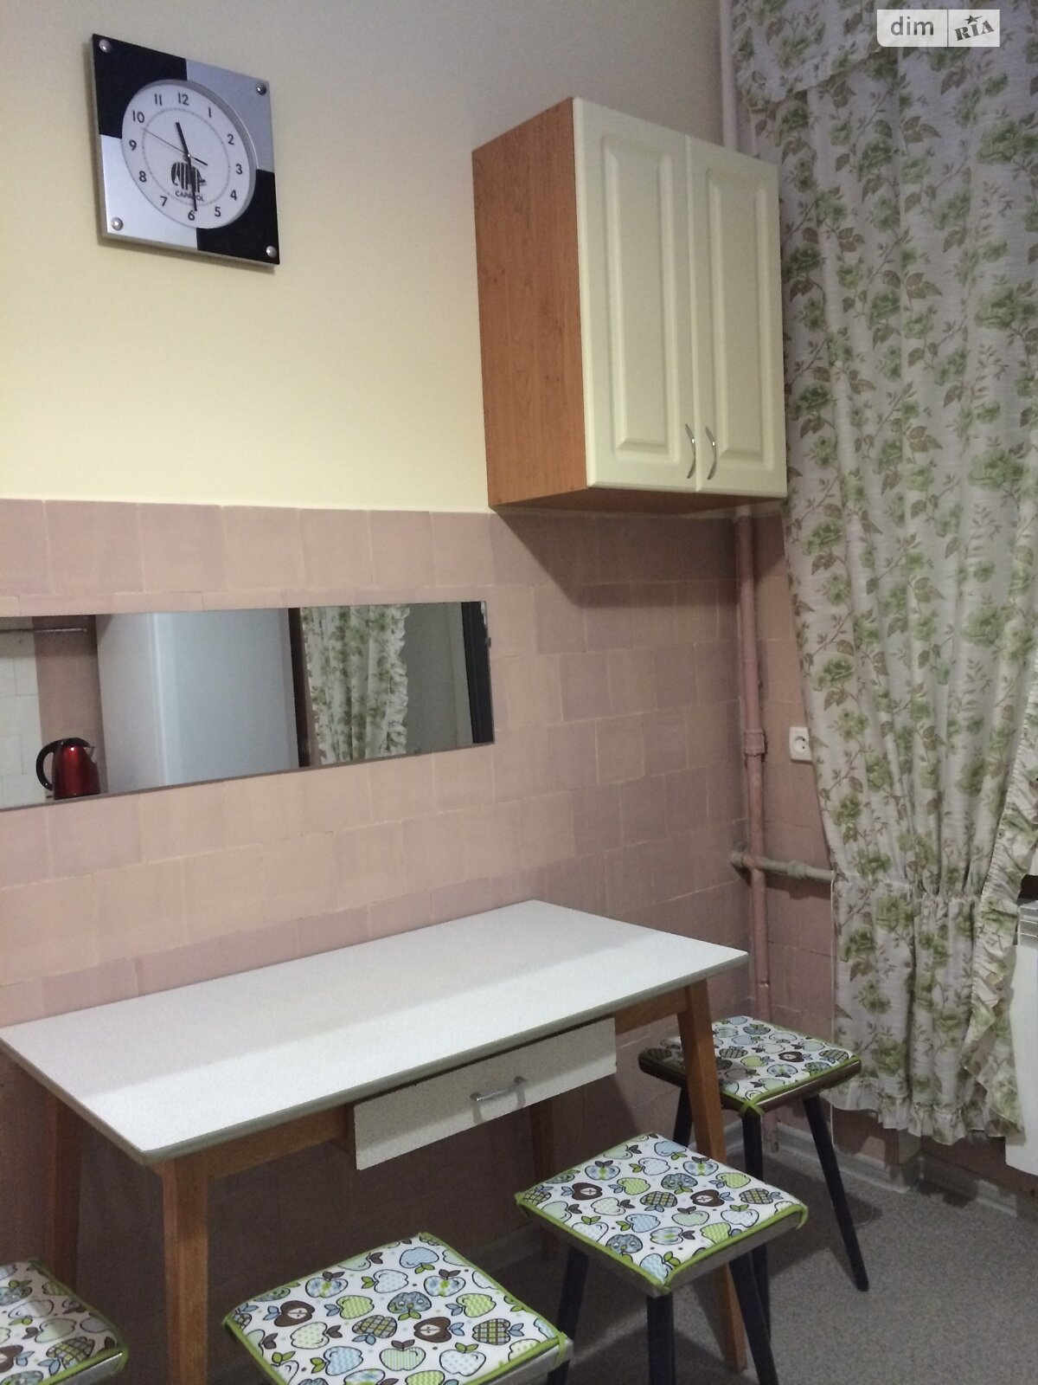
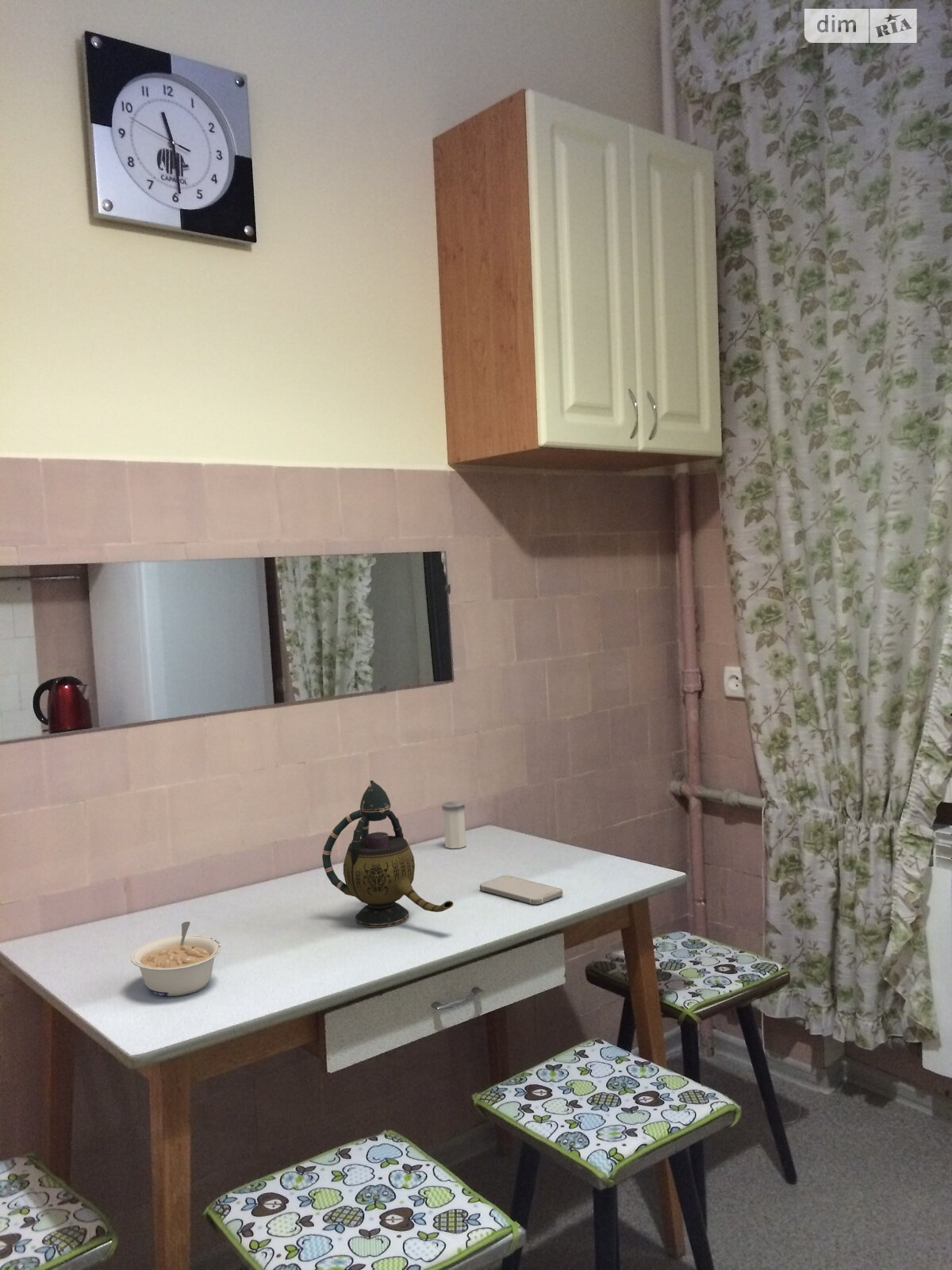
+ salt shaker (454, 825)
+ teapot (393, 852)
+ smartphone (520, 889)
+ legume (175, 963)
